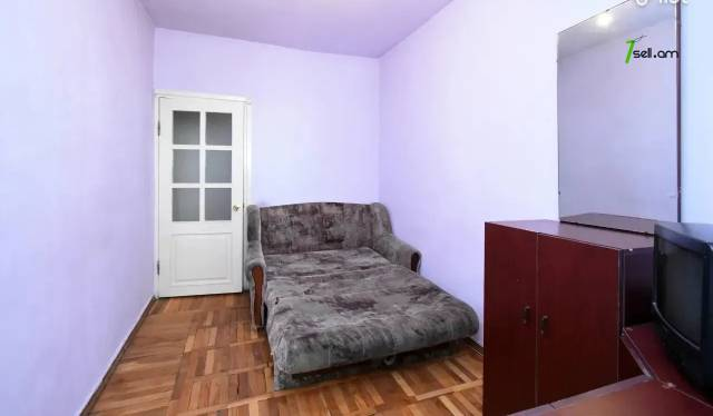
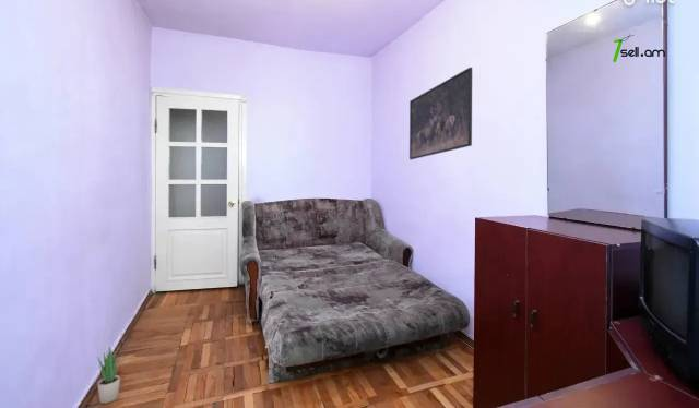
+ potted plant (109, 371)
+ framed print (436, 120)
